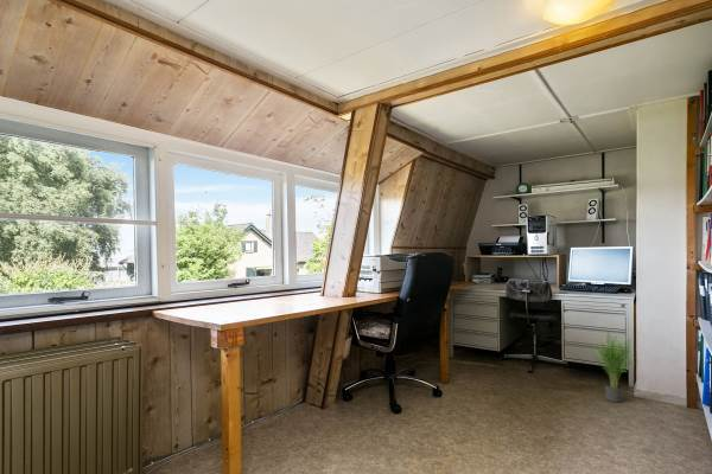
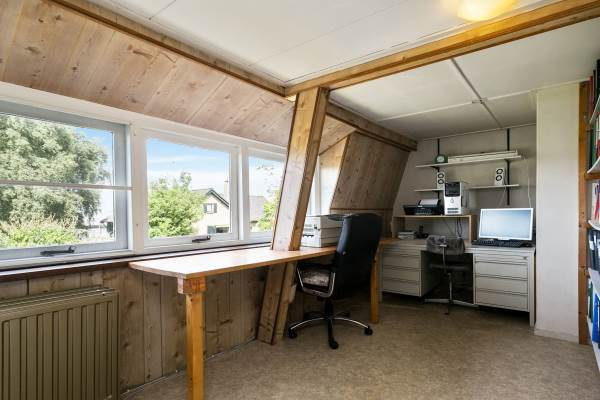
- potted plant (609, 364)
